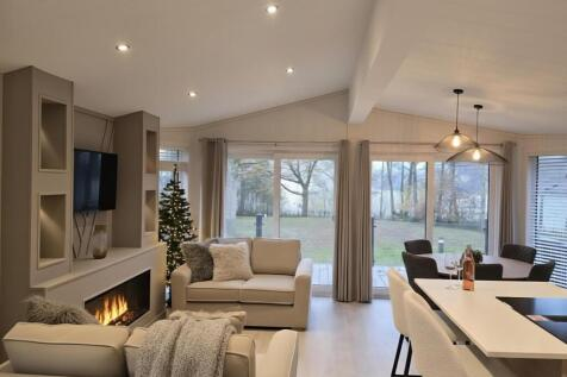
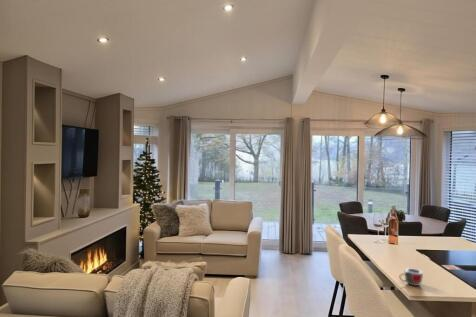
+ mug (410, 277)
